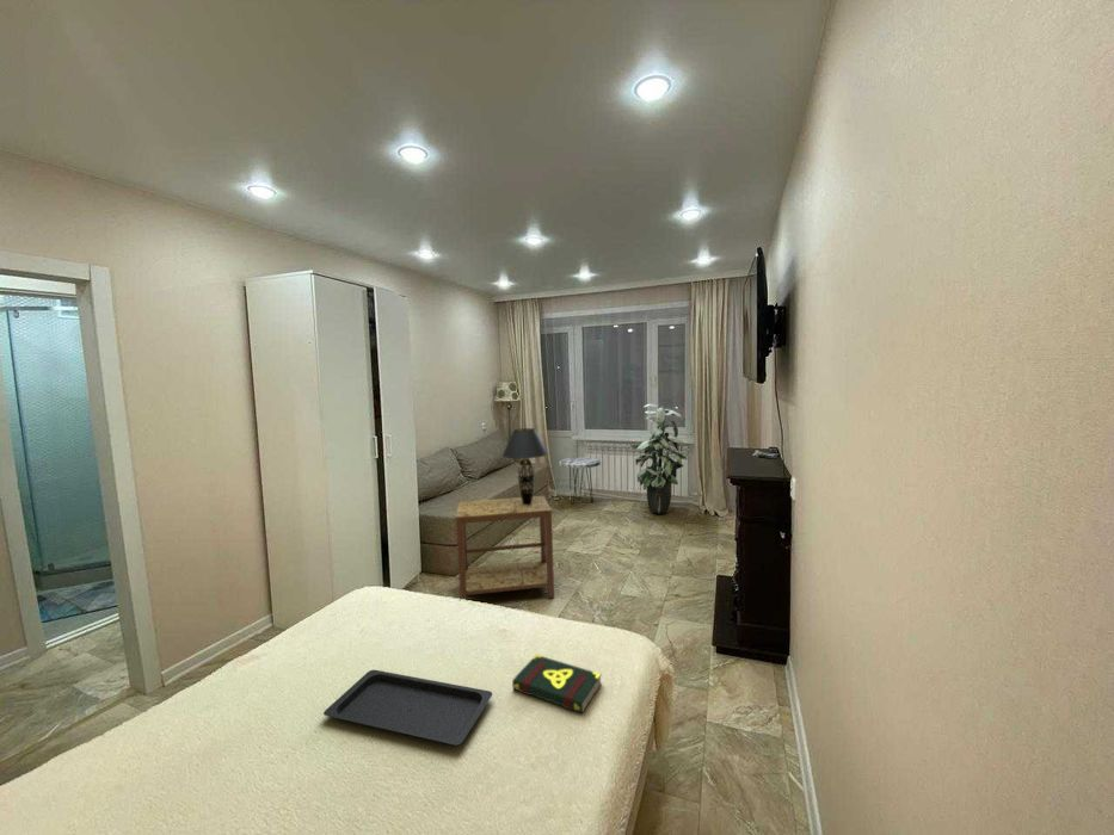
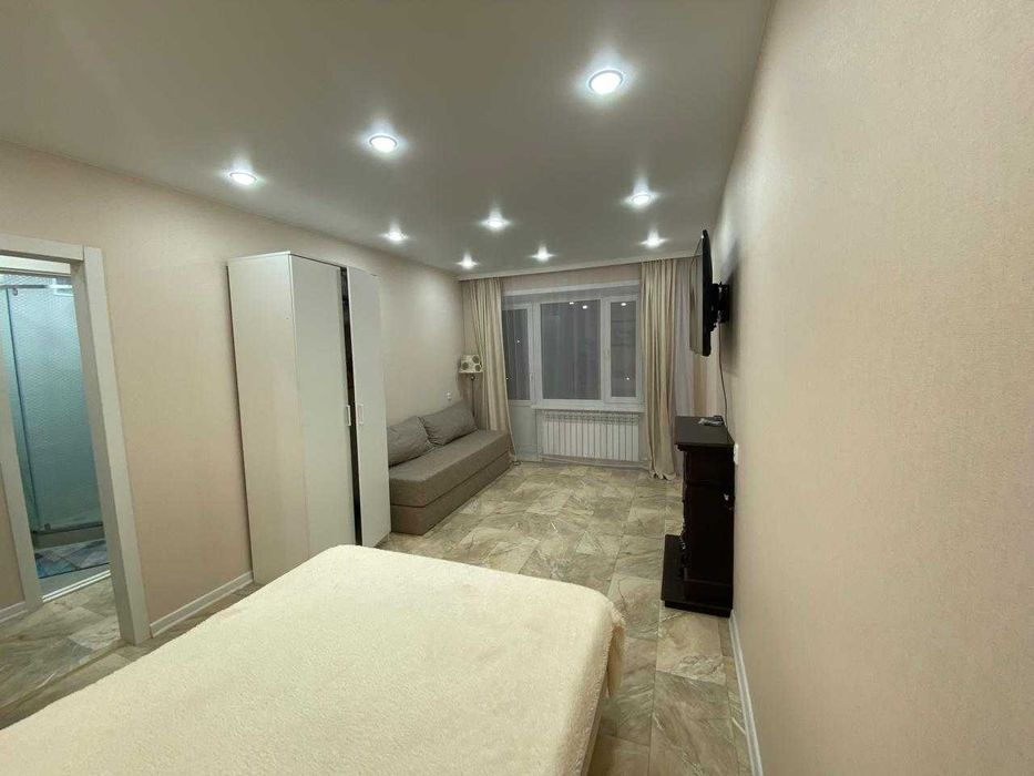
- side table (581, 480)
- book (556, 681)
- table lamp (525, 466)
- serving tray (410, 706)
- side table (505, 548)
- indoor plant (657, 457)
